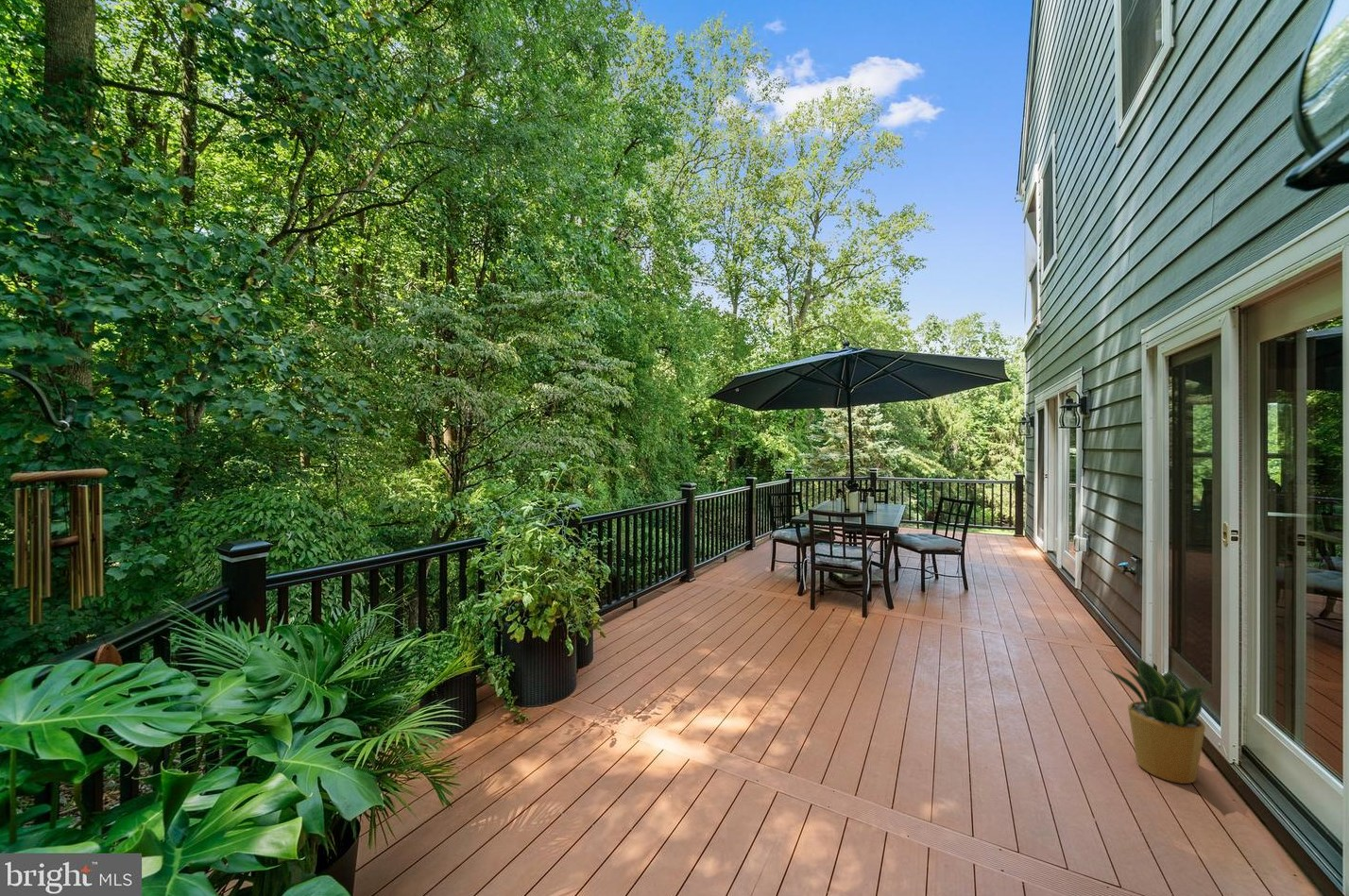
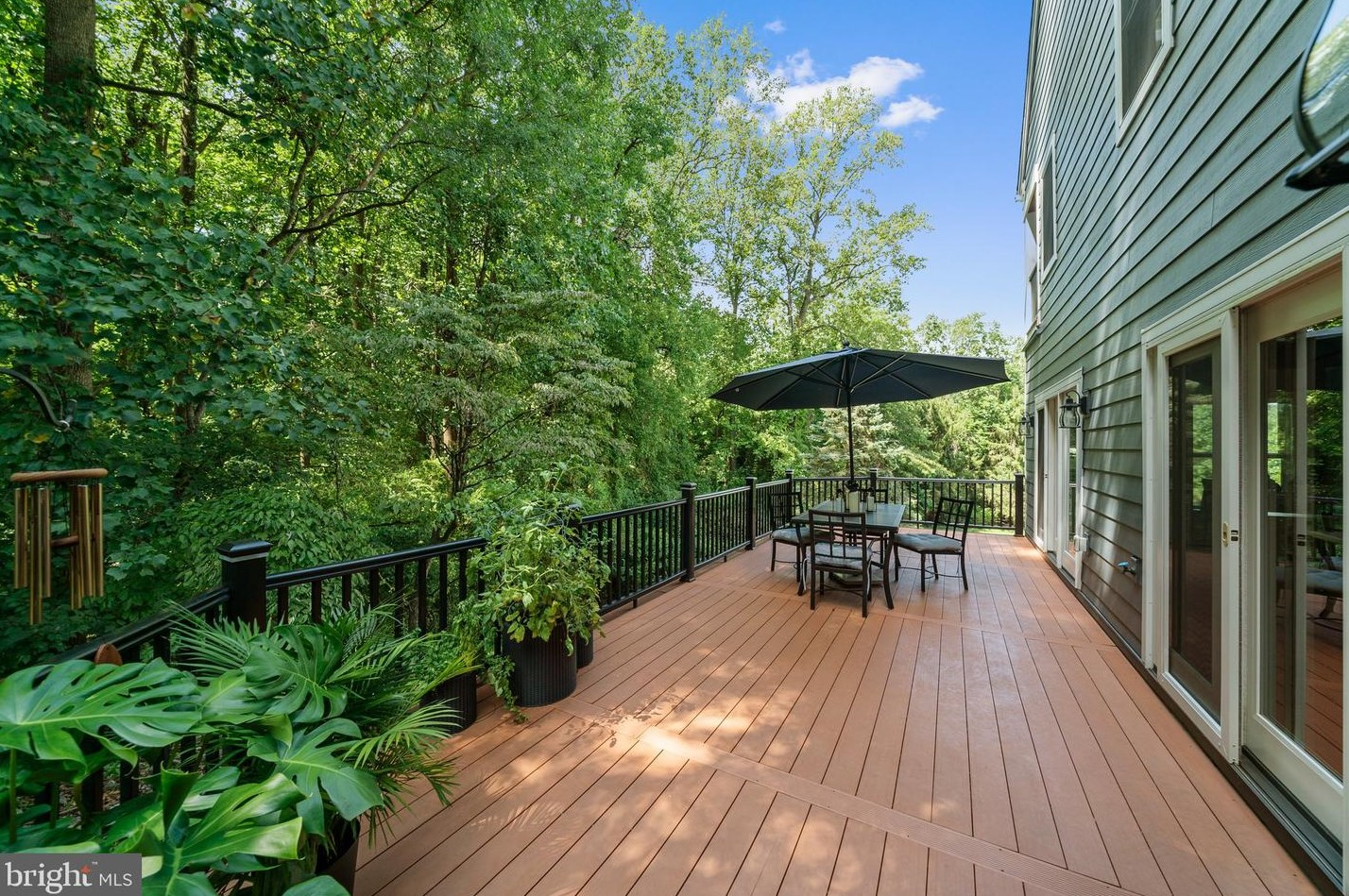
- potted plant (1158, 720)
